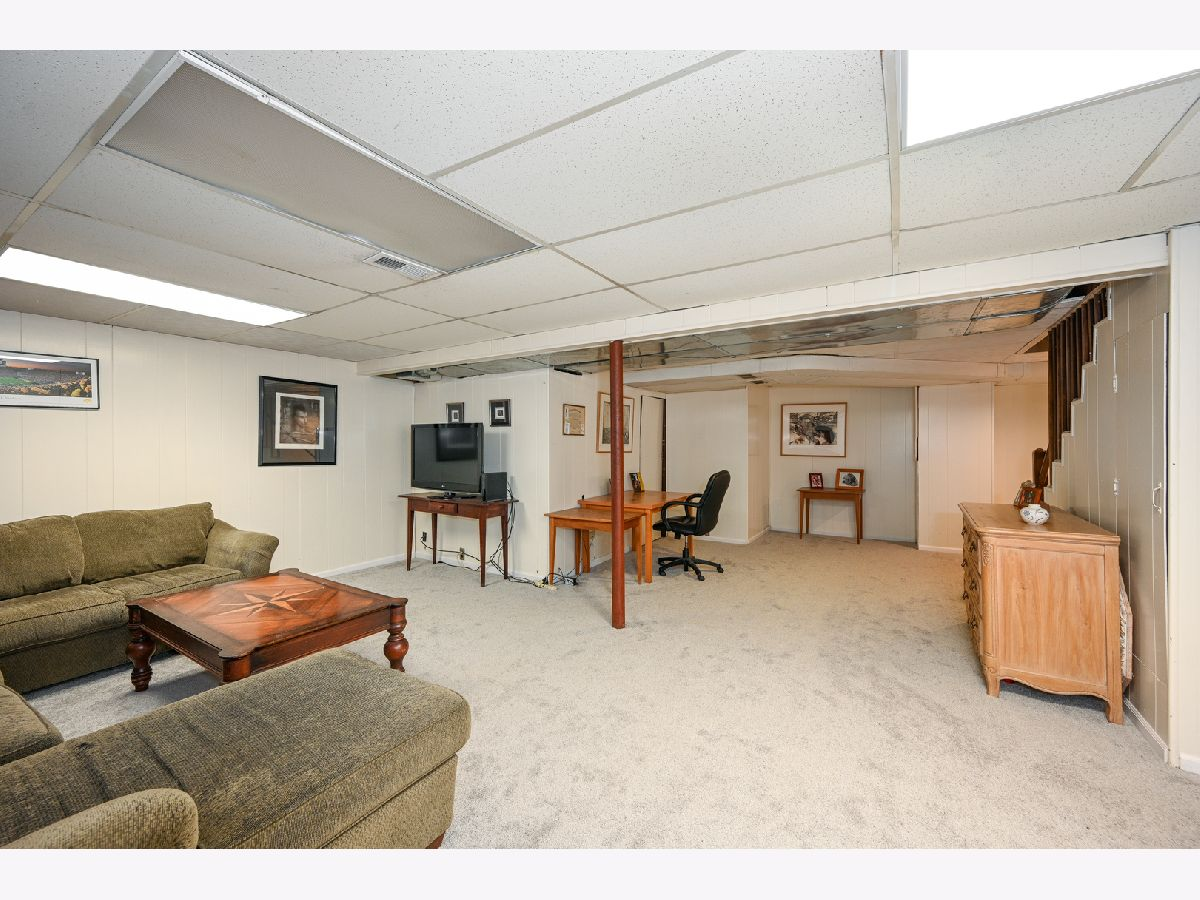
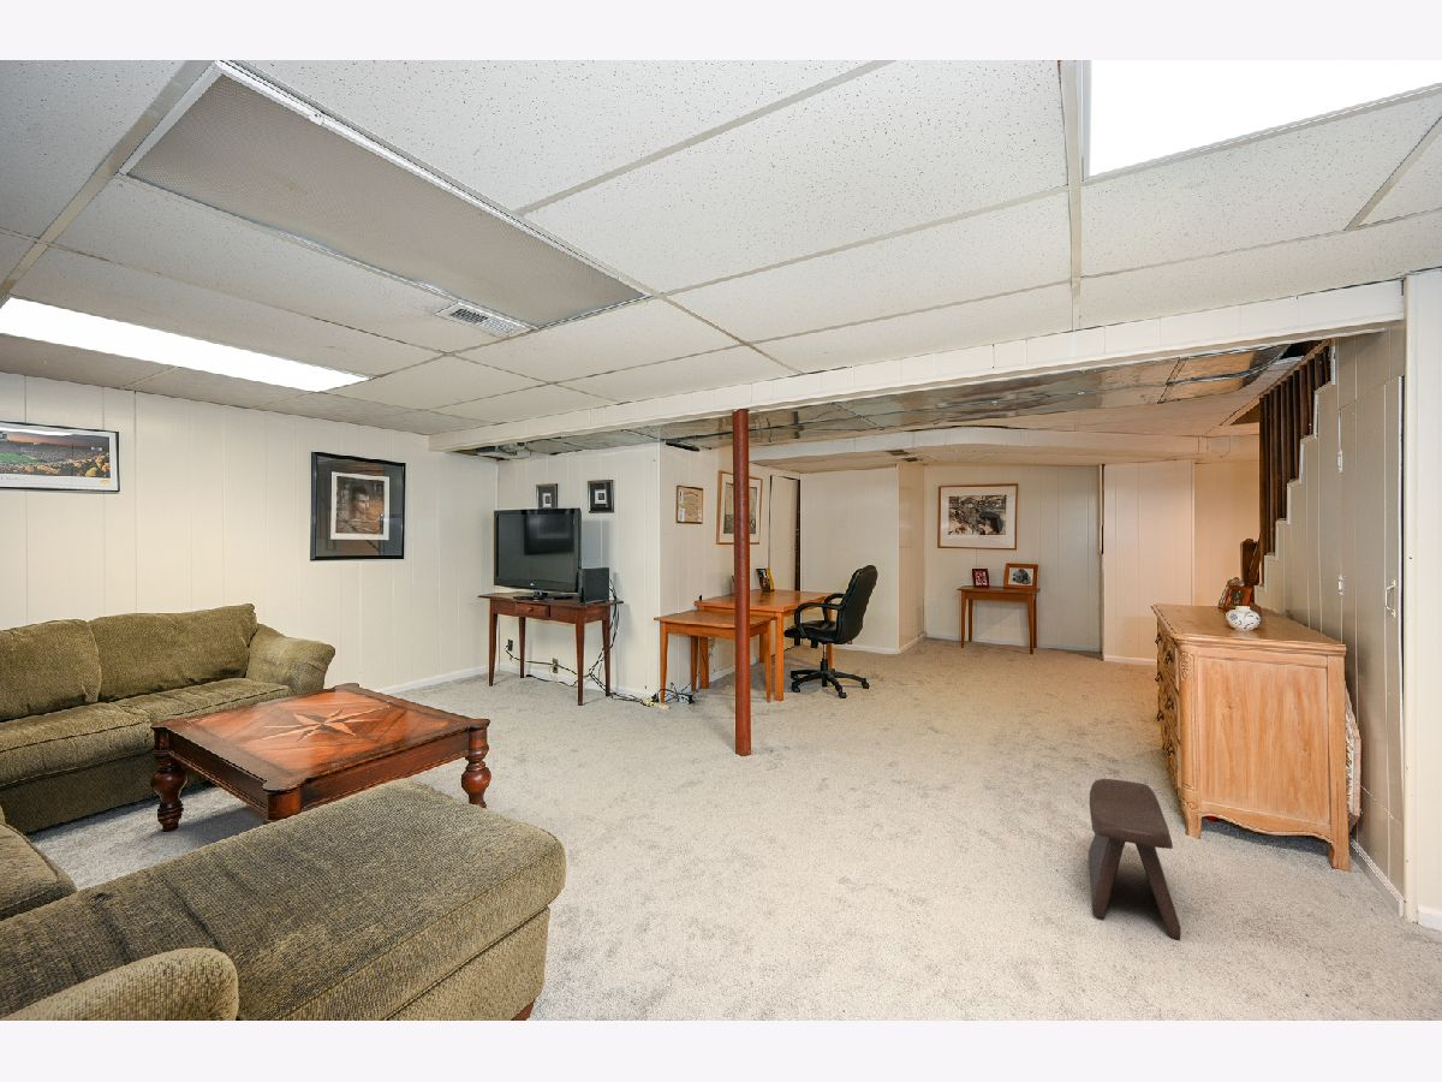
+ stool (1124, 845)
